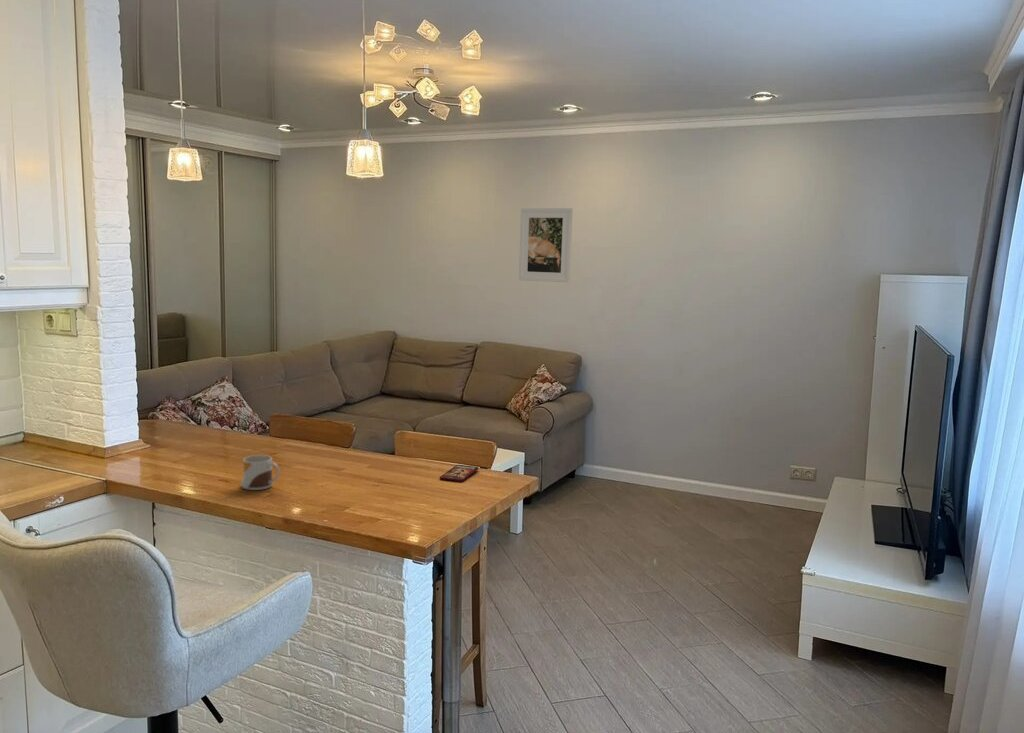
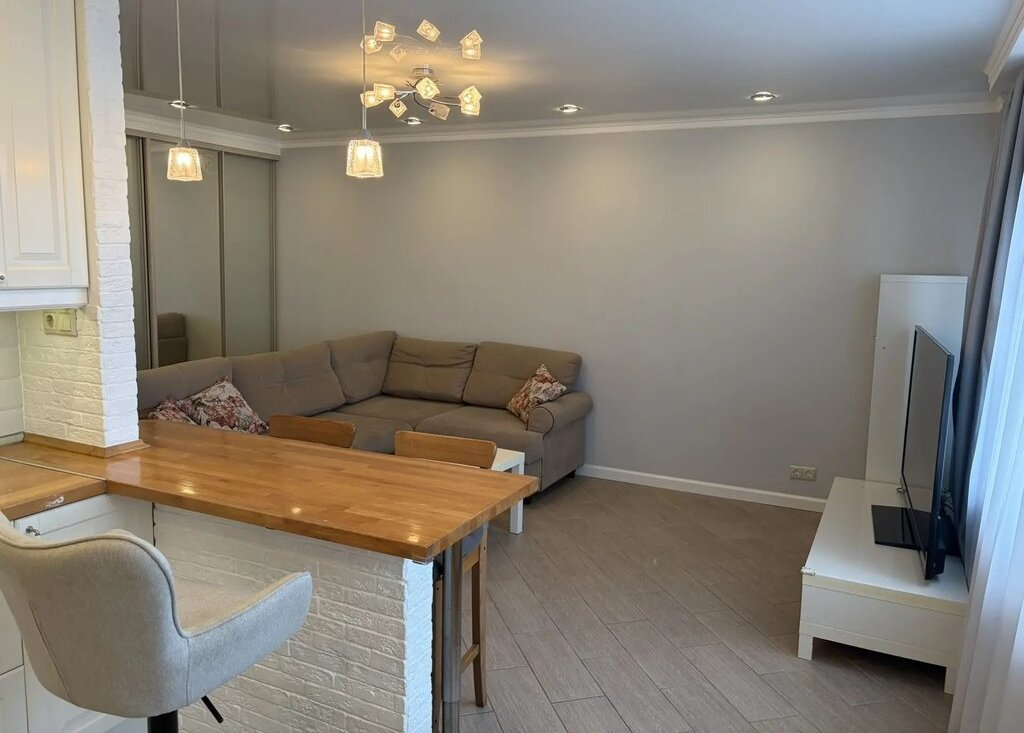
- smartphone (459, 472)
- mug (262, 473)
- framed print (545, 245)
